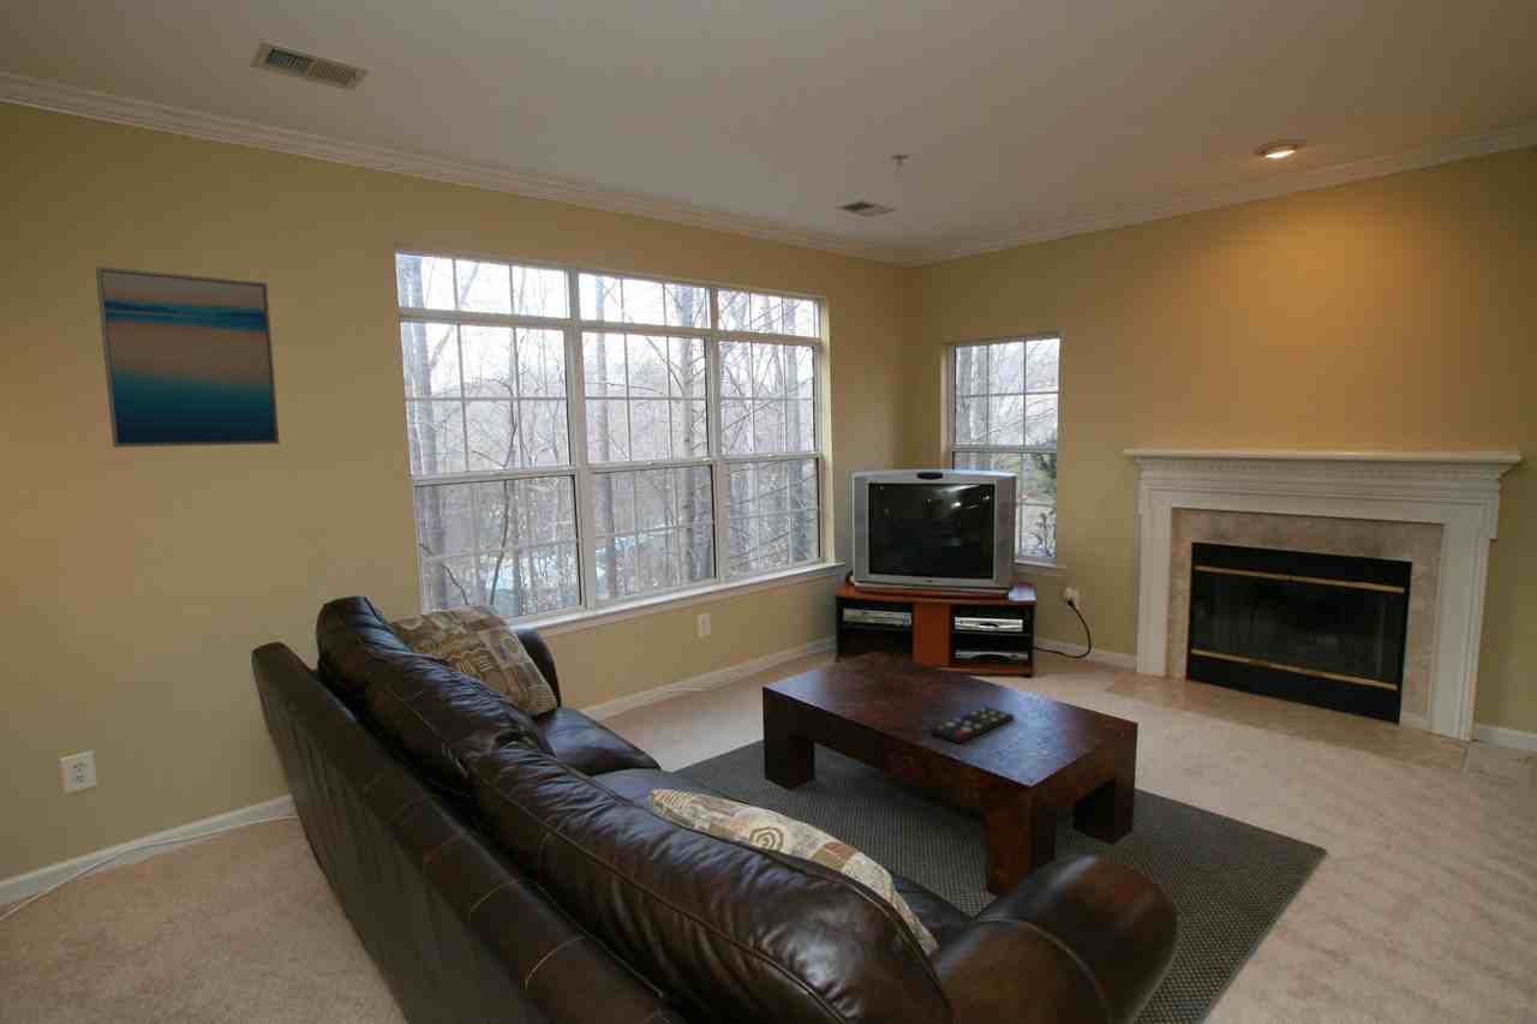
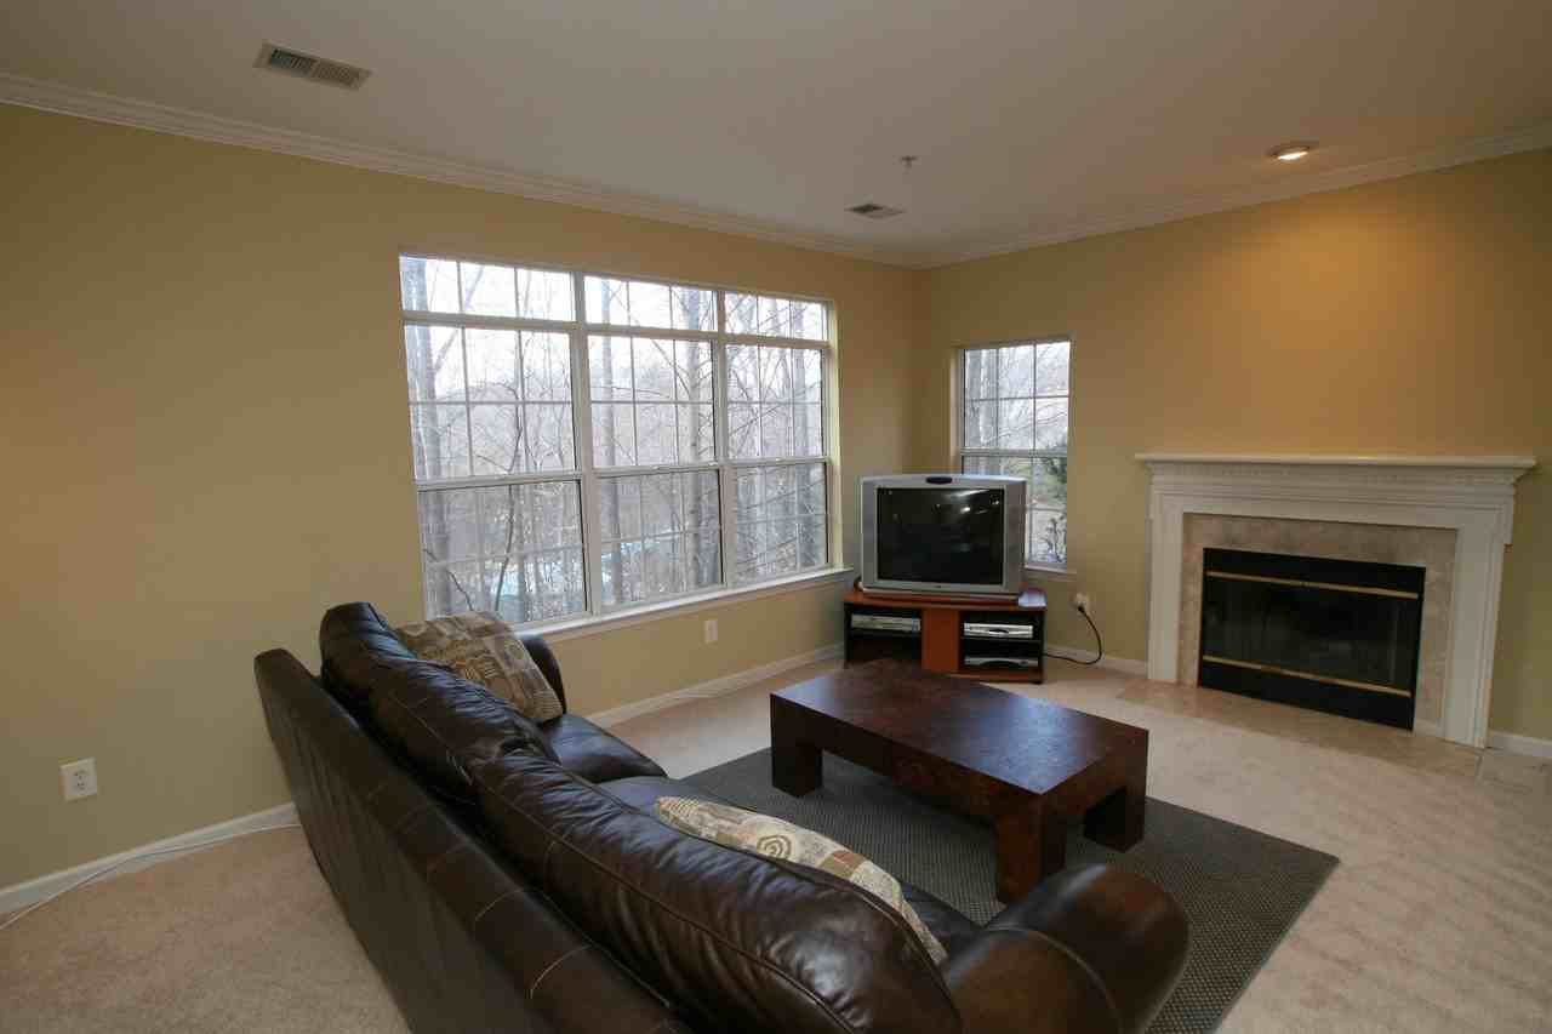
- remote control (973, 723)
- wall art (192, 361)
